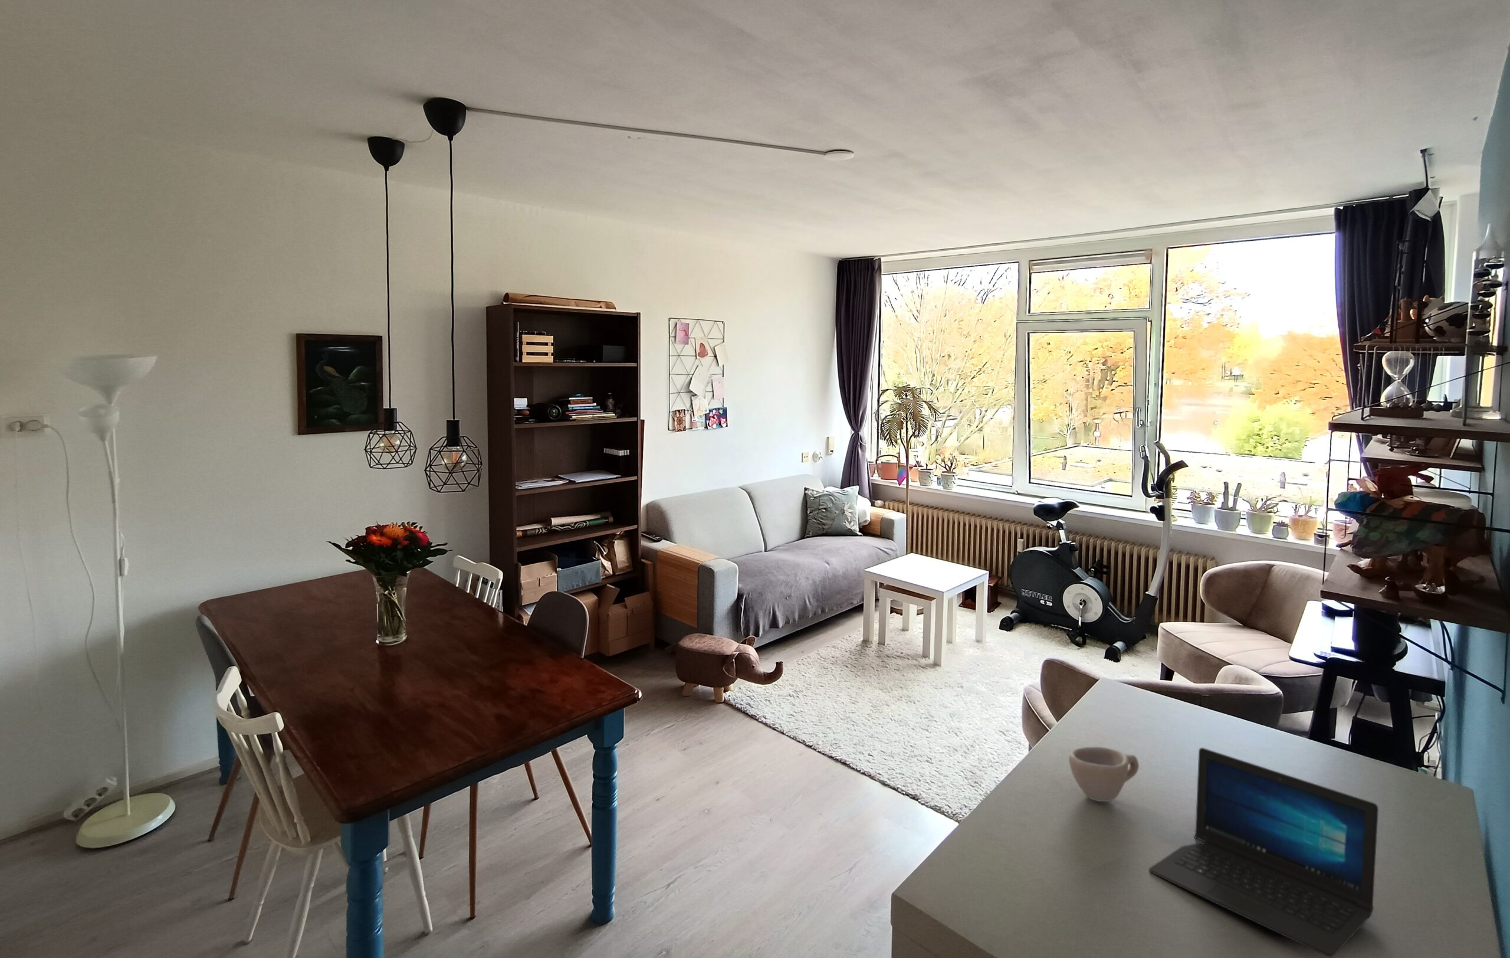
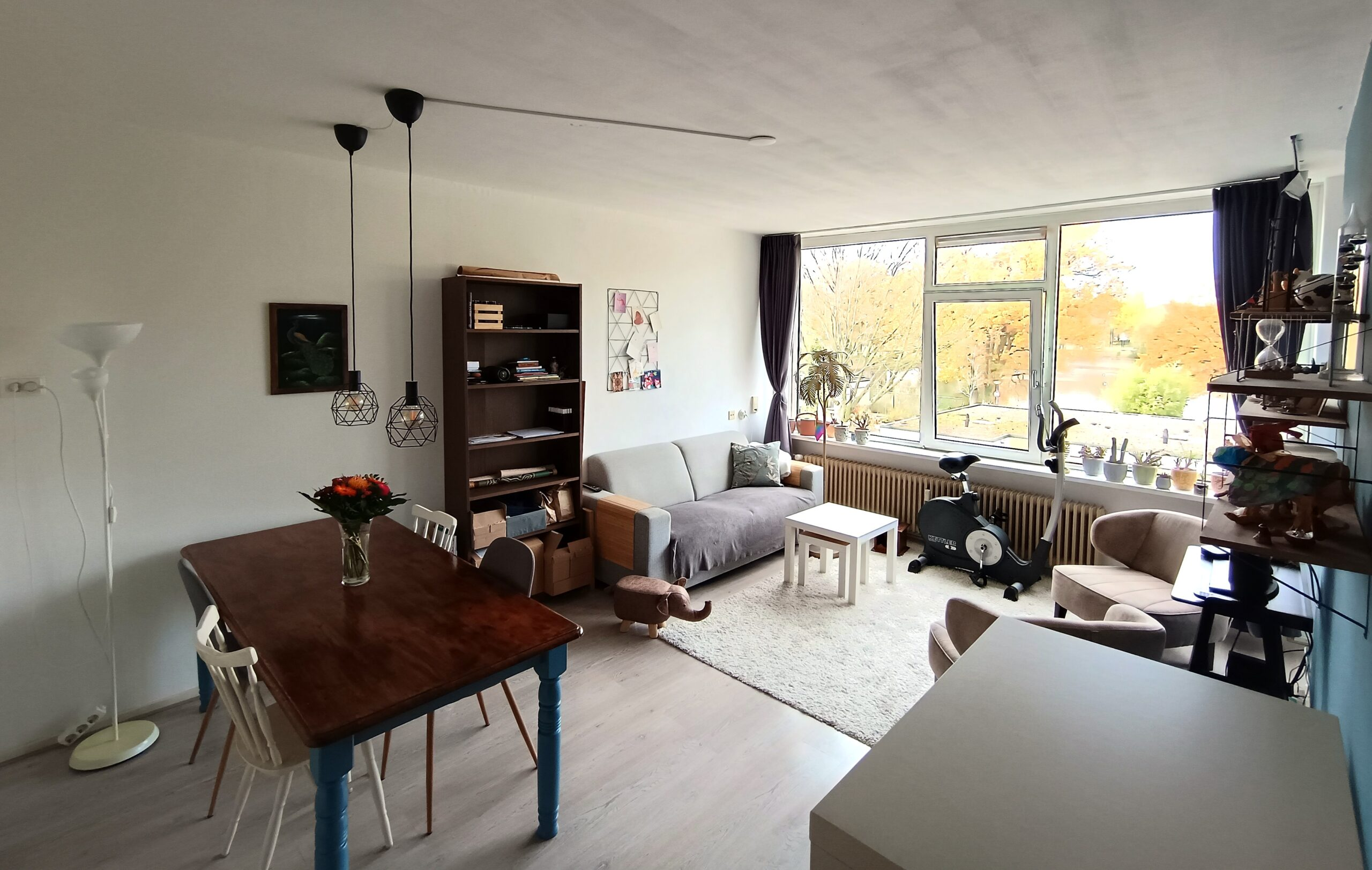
- laptop (1258, 839)
- cup (1105, 774)
